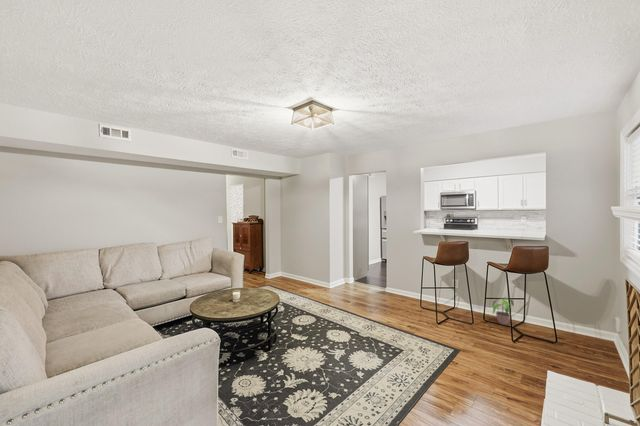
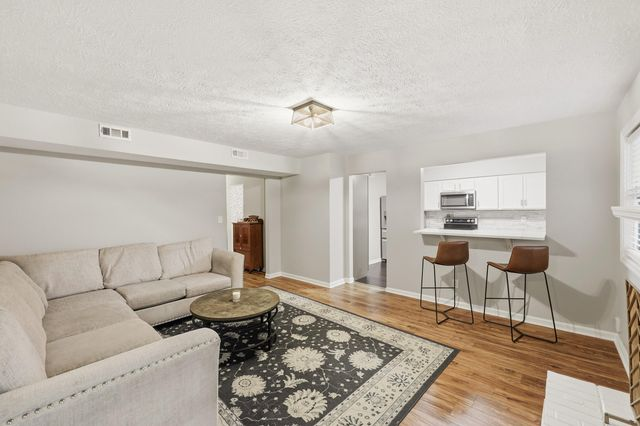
- potted plant (502, 310)
